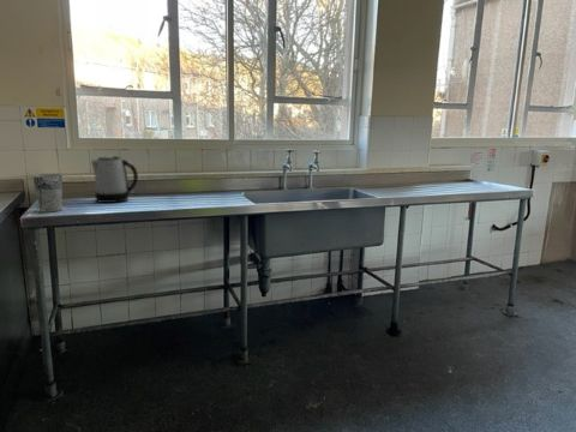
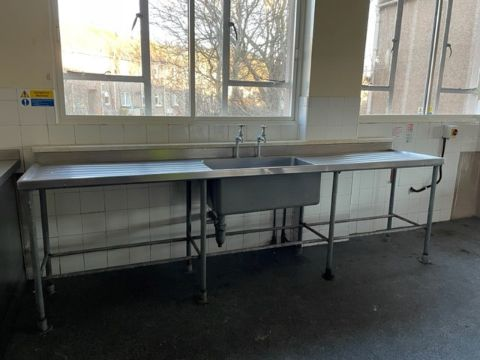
- kettle (115, 178)
- cup (49, 192)
